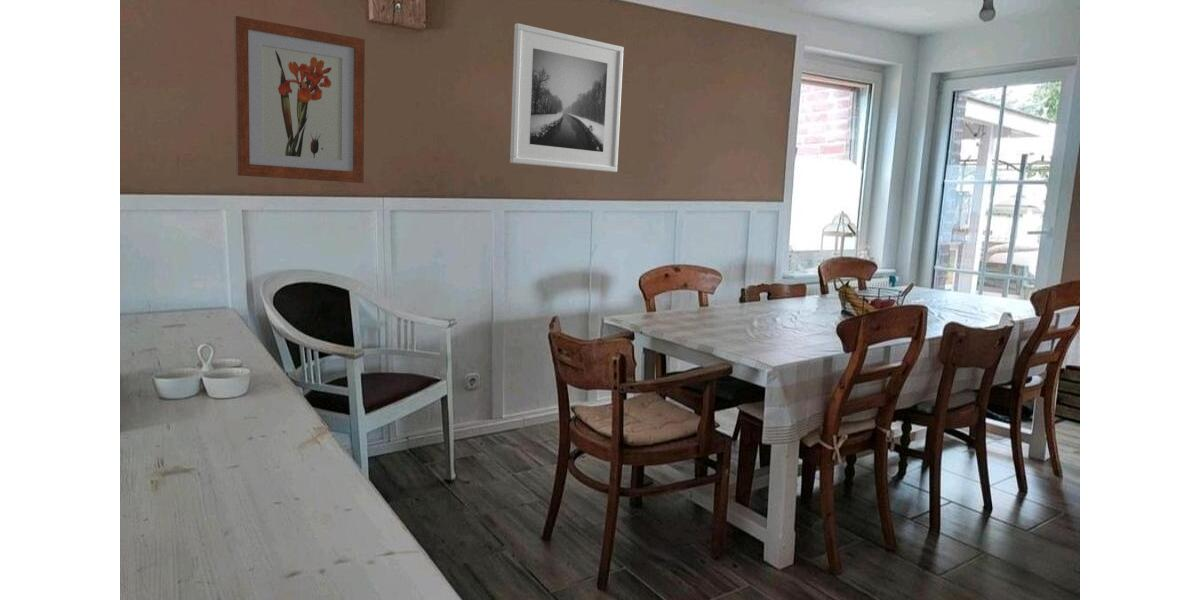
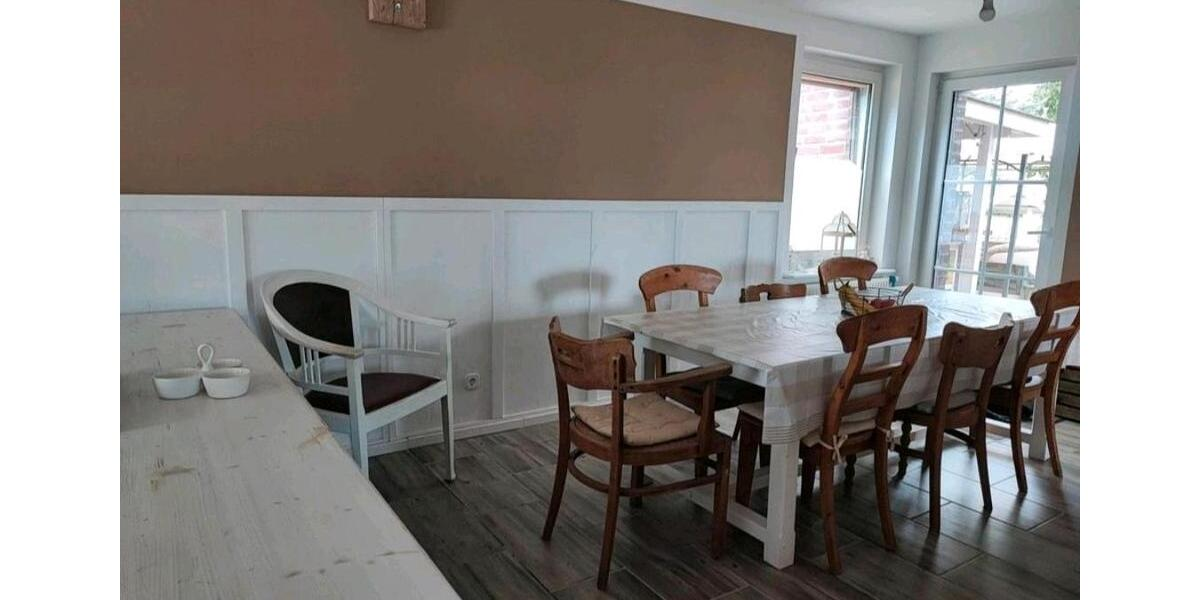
- wall art (302, 105)
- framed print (569, 102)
